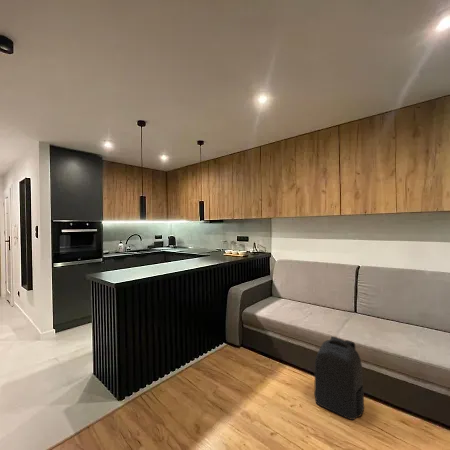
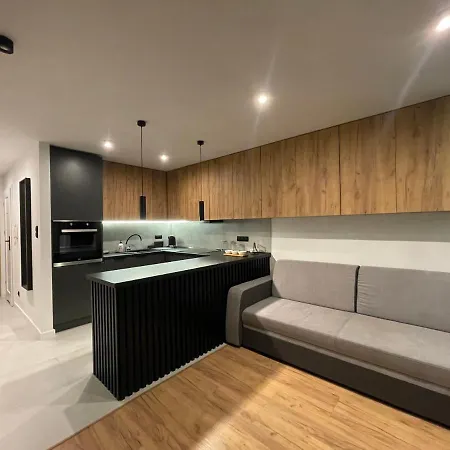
- backpack (339, 369)
